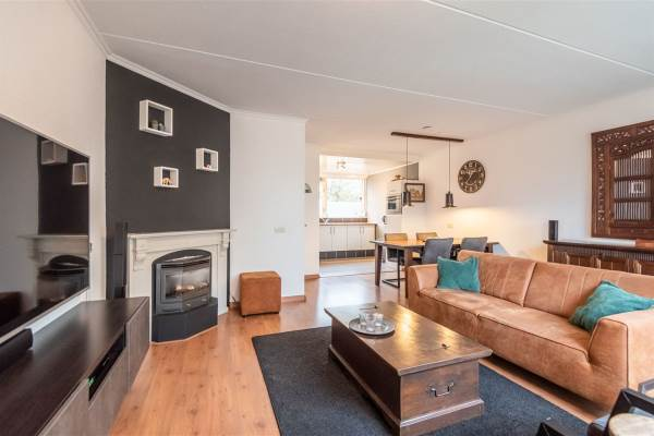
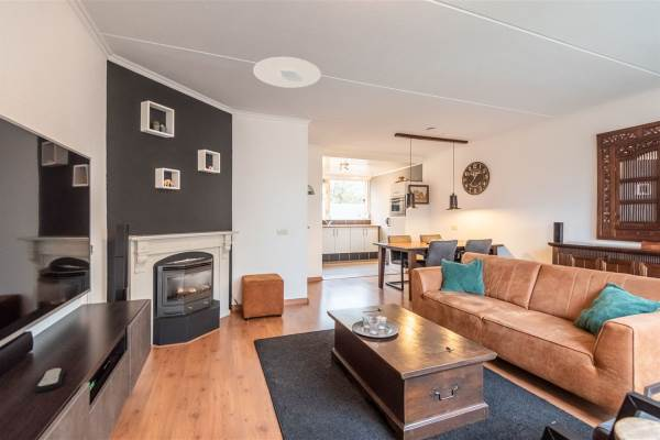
+ ceiling light (287, 70)
+ remote control (51, 378)
